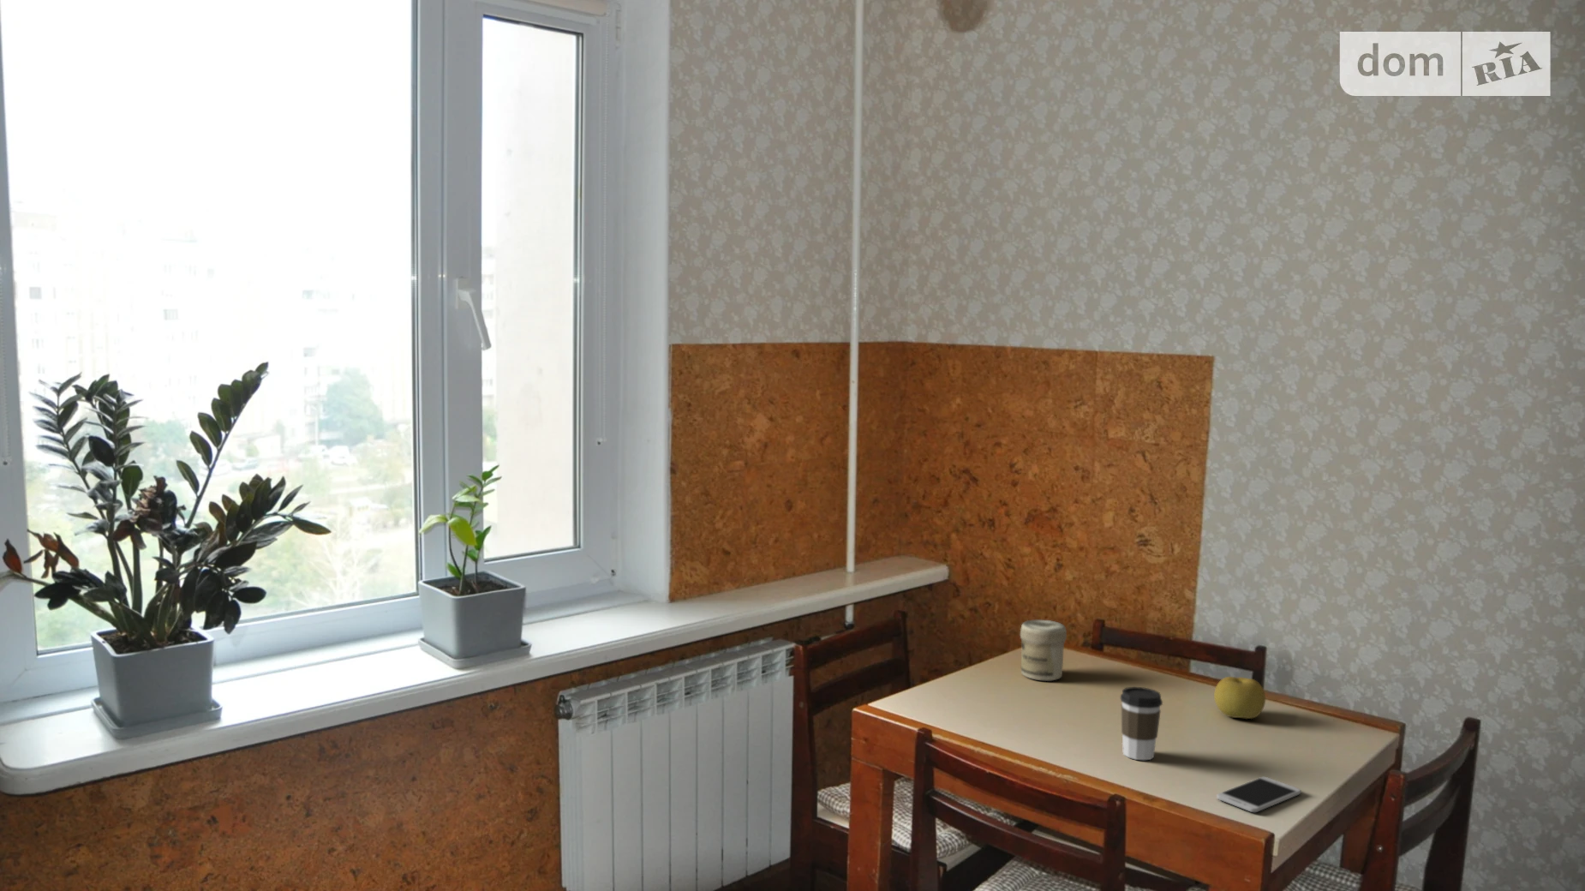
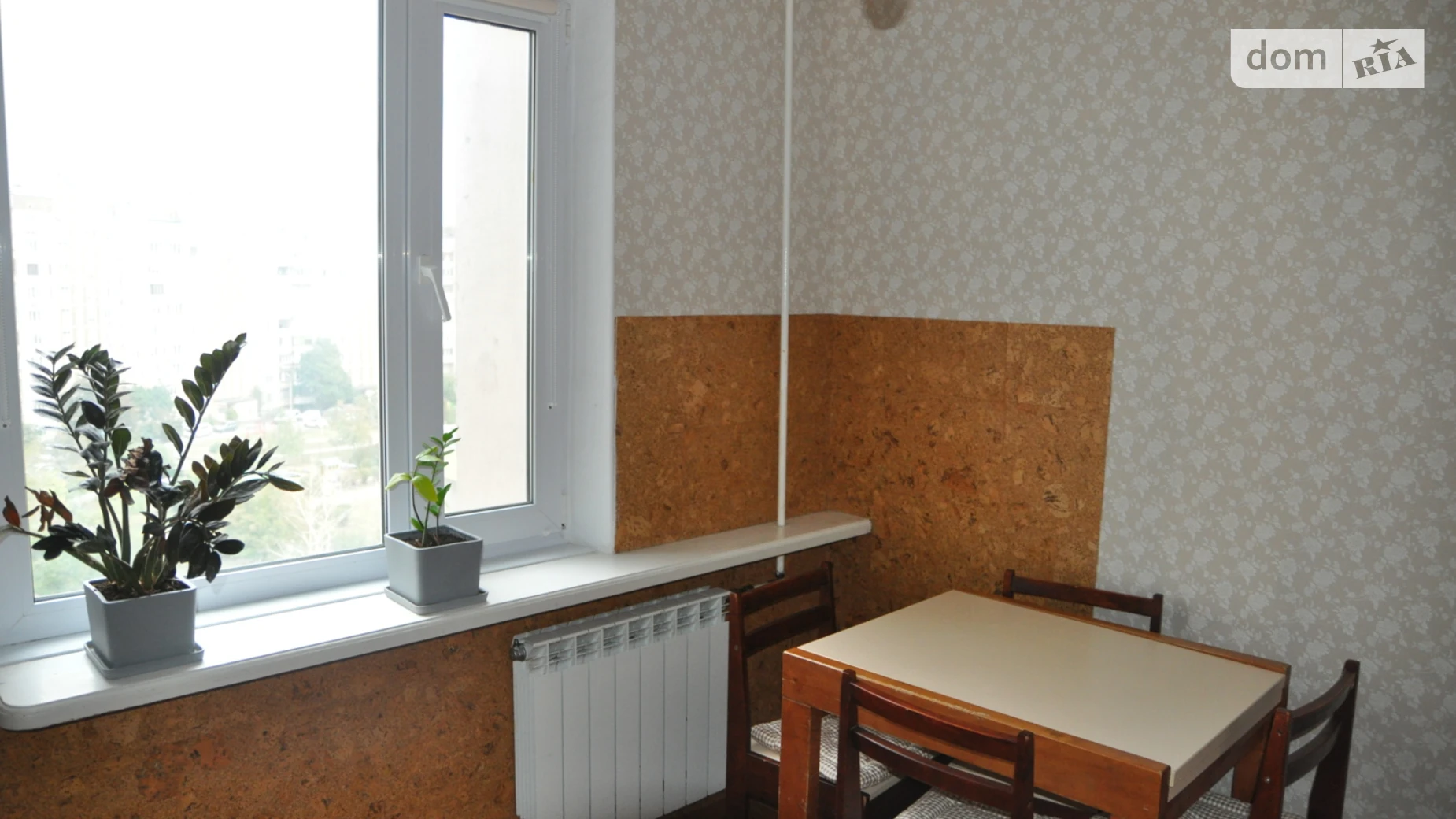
- fruit (1239, 697)
- smartphone (1258, 793)
- coffee cup (1140, 723)
- jar (1042, 649)
